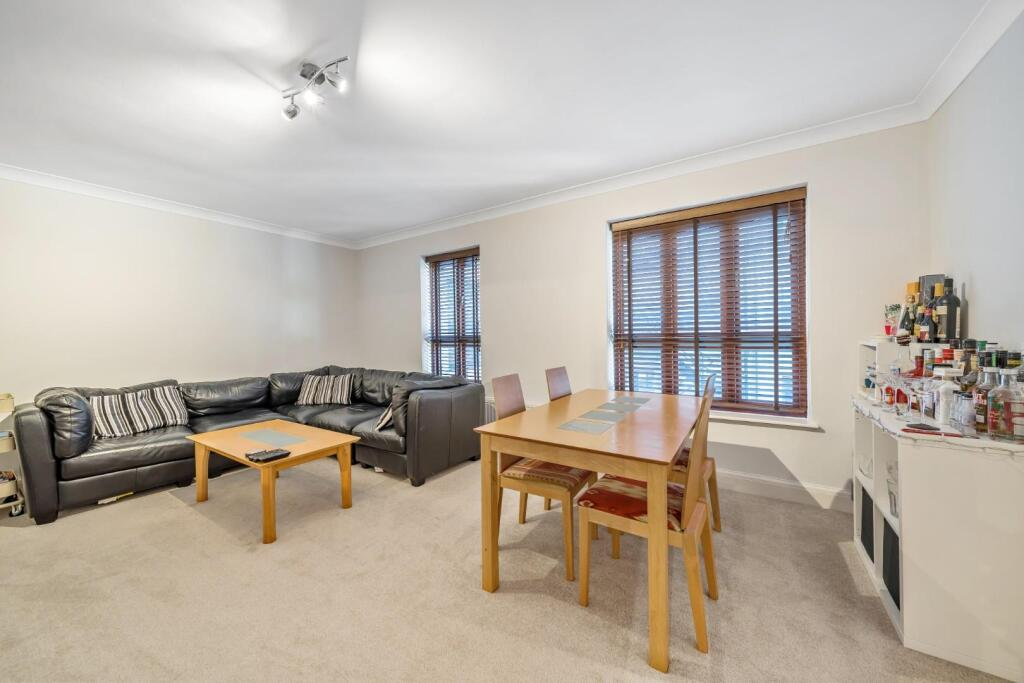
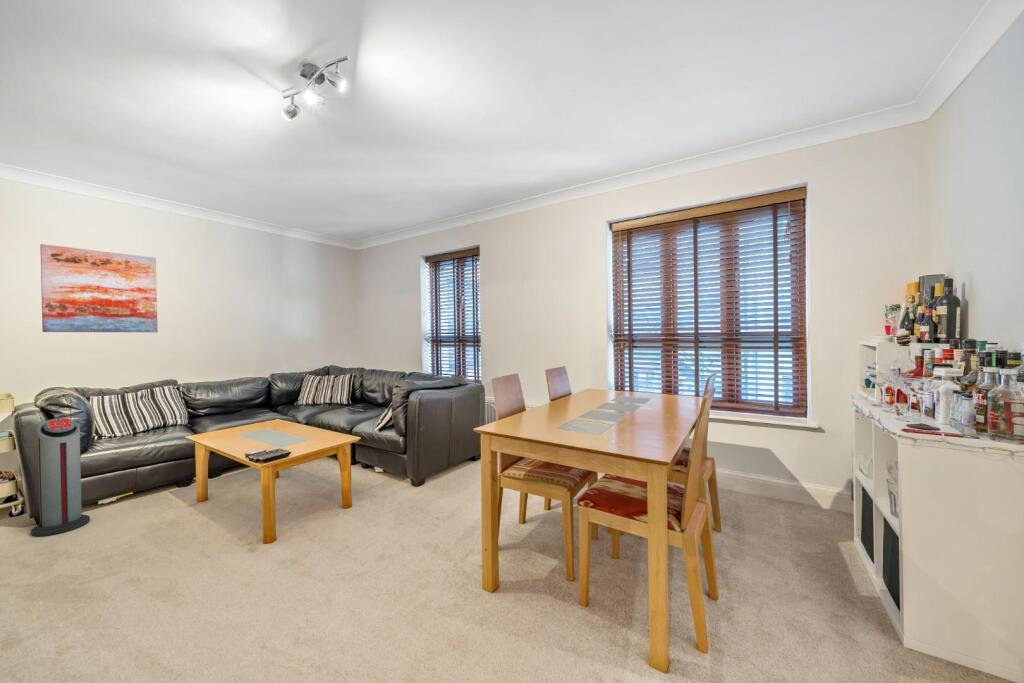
+ air purifier (60, 472)
+ wall art (103, 291)
